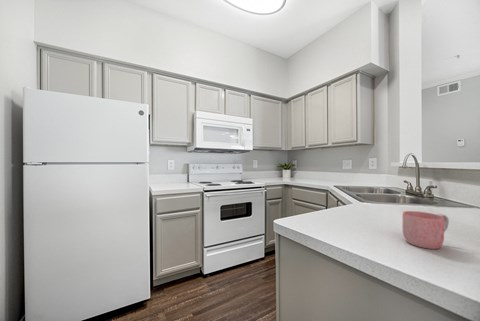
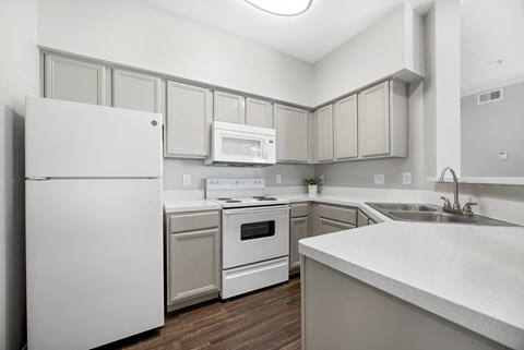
- mug (427, 228)
